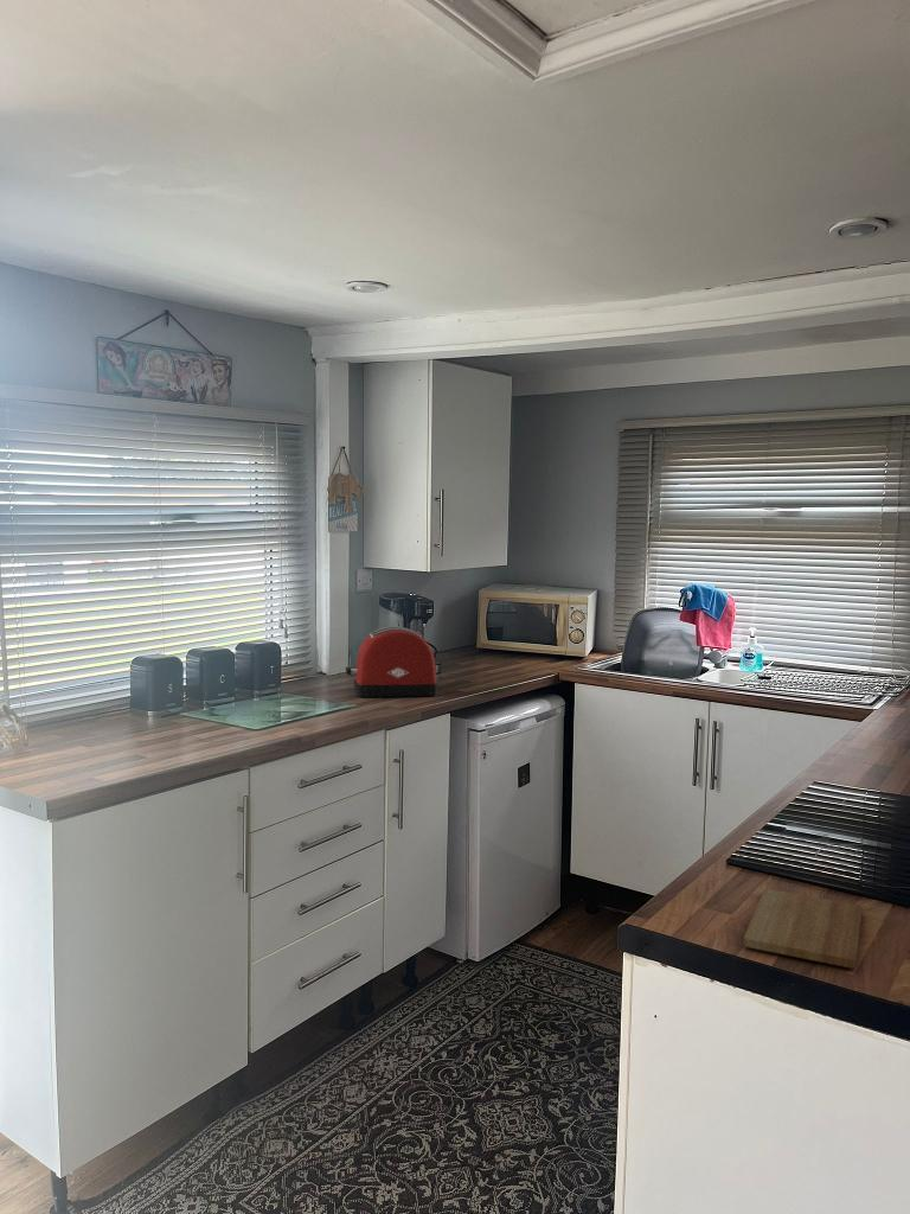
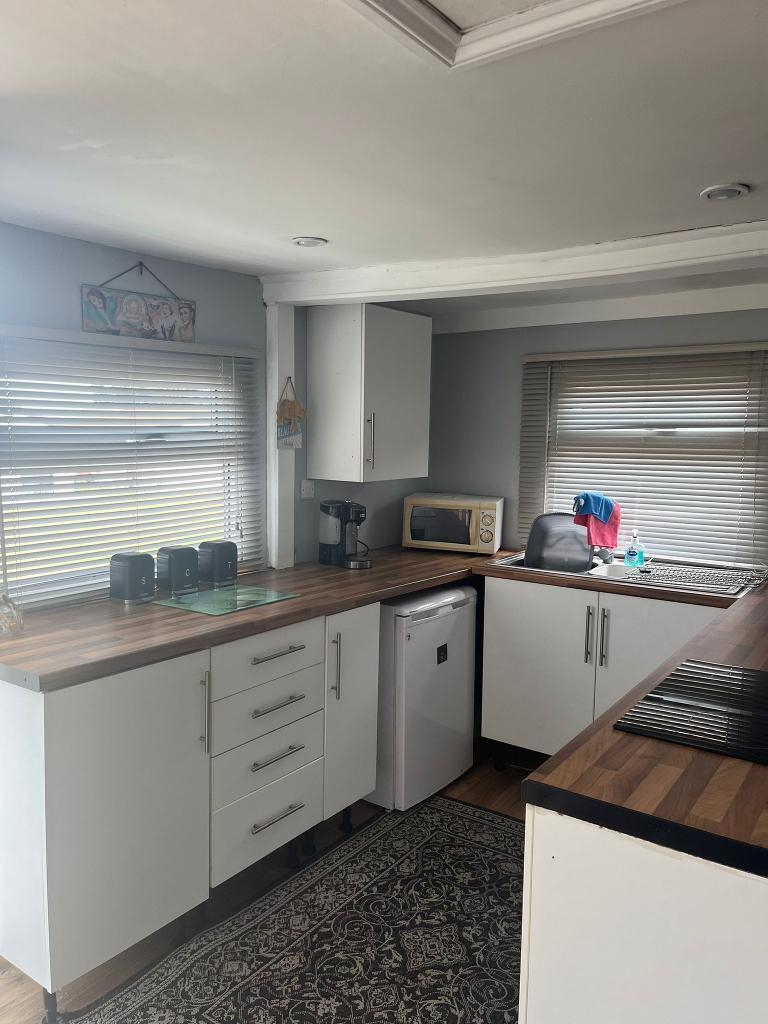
- cutting board (805, 925)
- toaster (395, 659)
